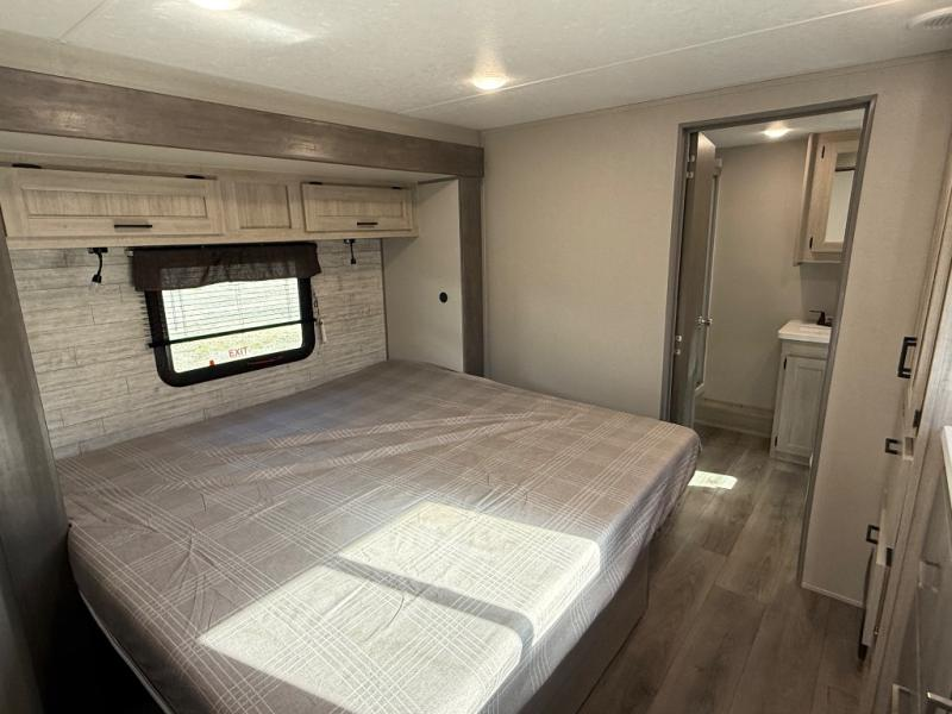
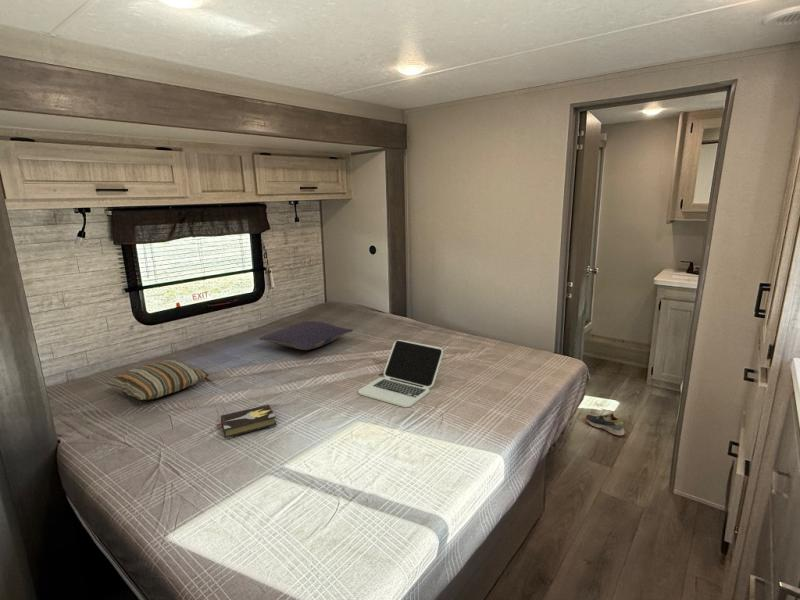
+ pillow (158, 378)
+ laptop (401, 370)
+ hardback book (248, 419)
+ shoe (606, 419)
+ pillow (306, 334)
